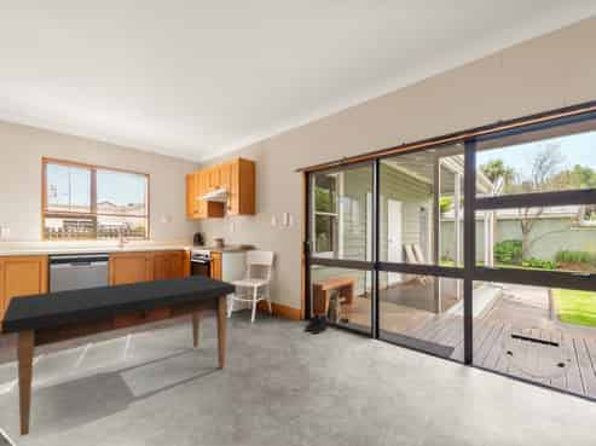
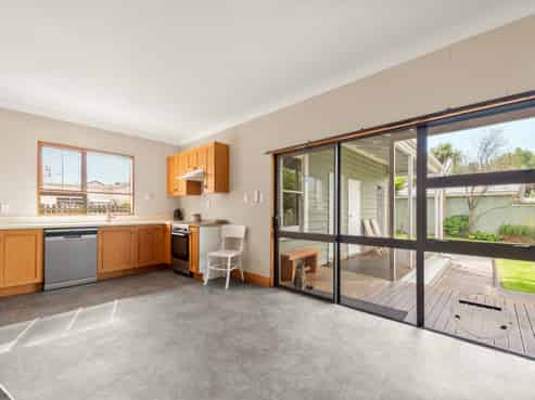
- dining table (131, 326)
- boots (316, 322)
